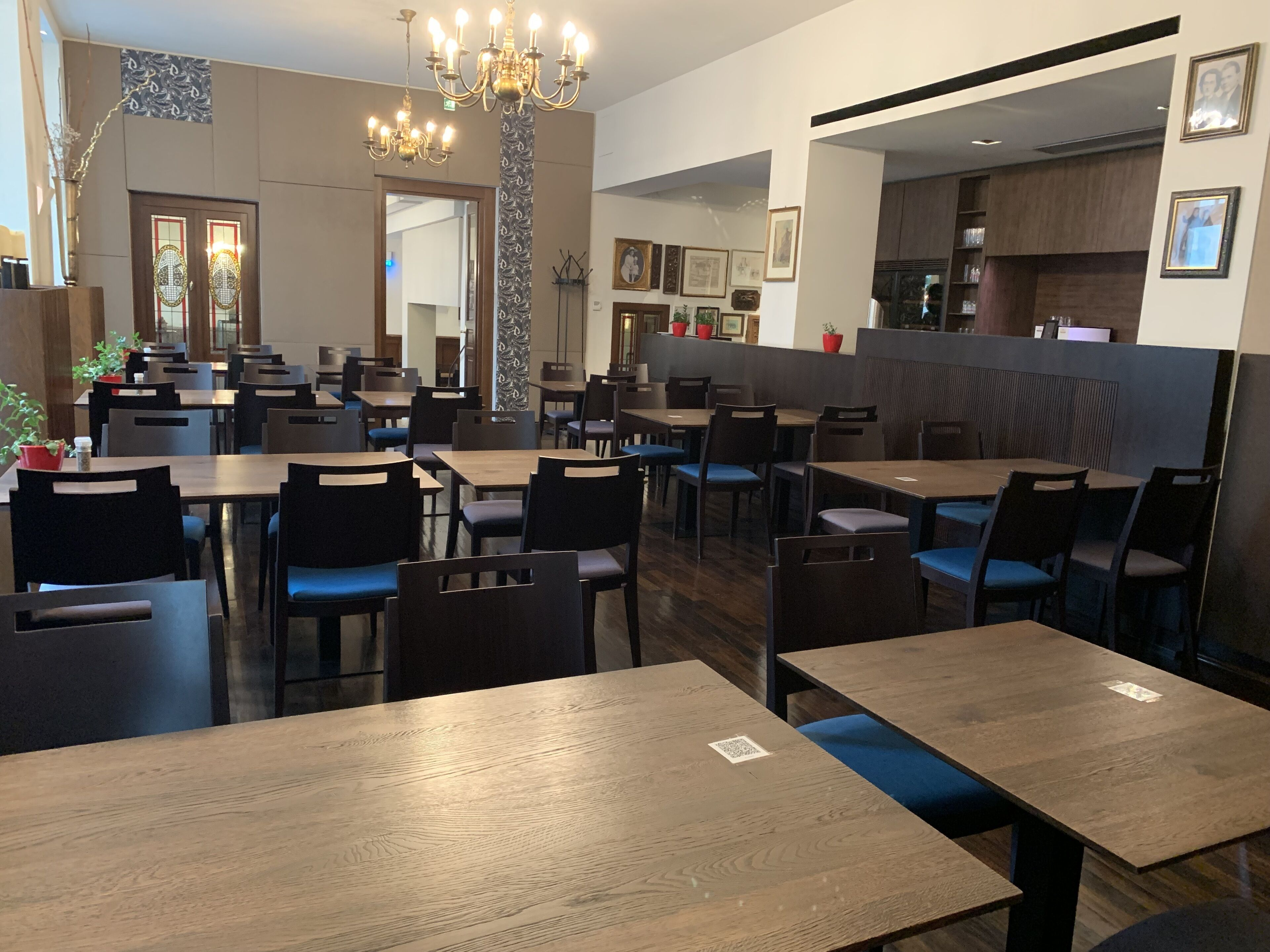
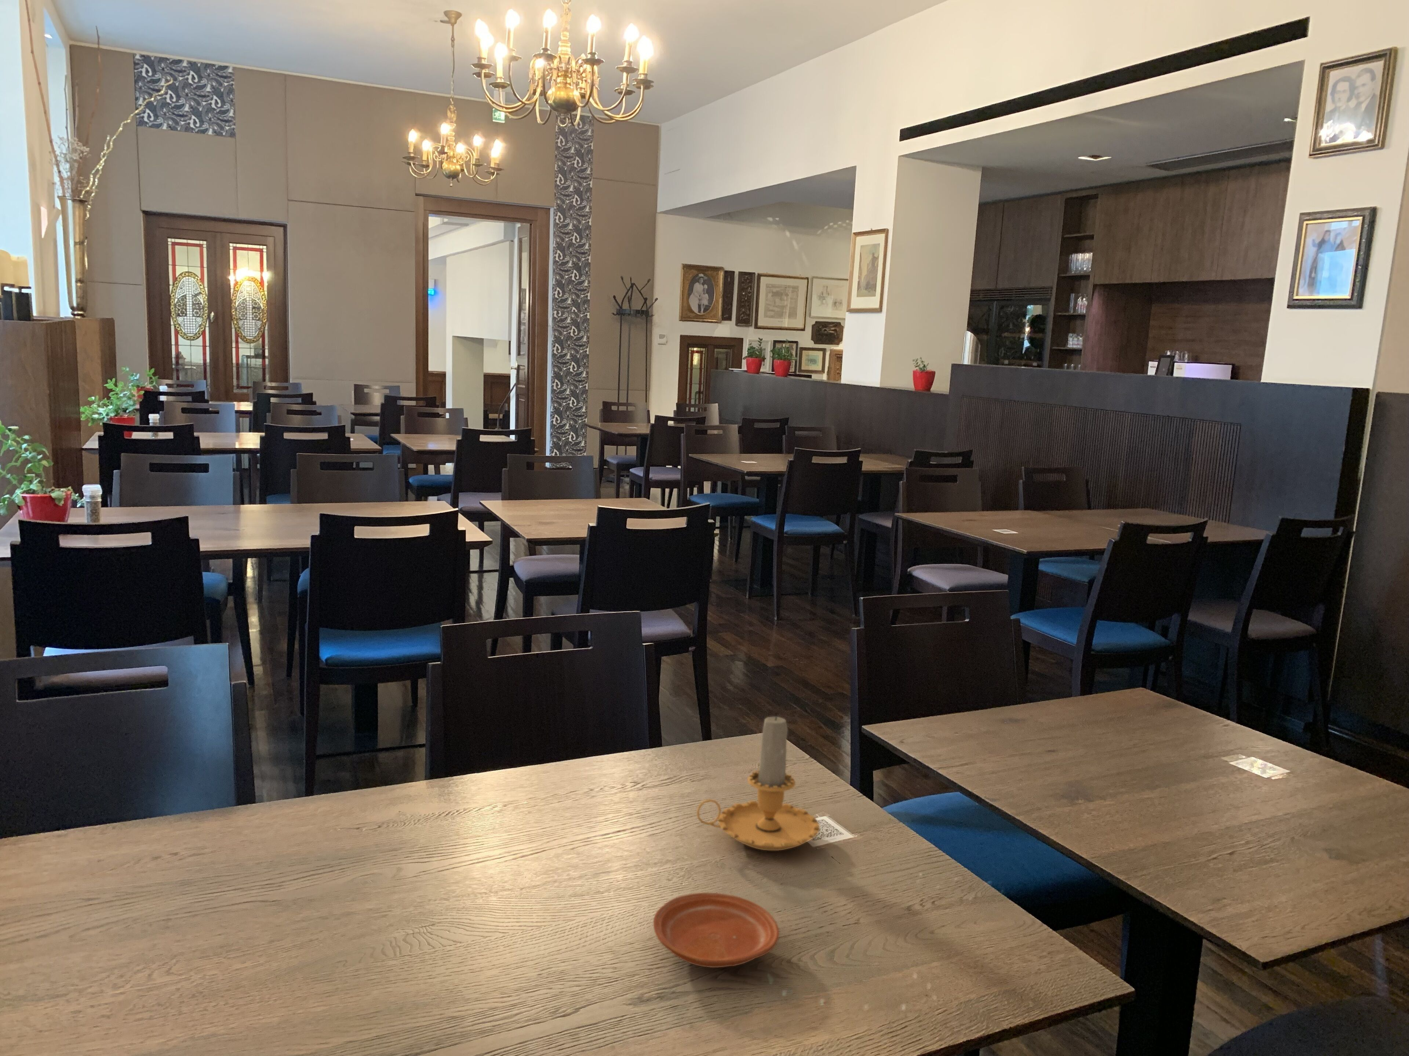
+ candle (760, 775)
+ plate (716, 937)
